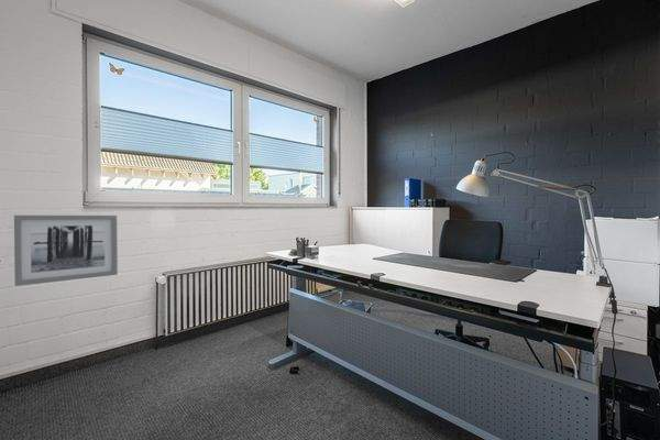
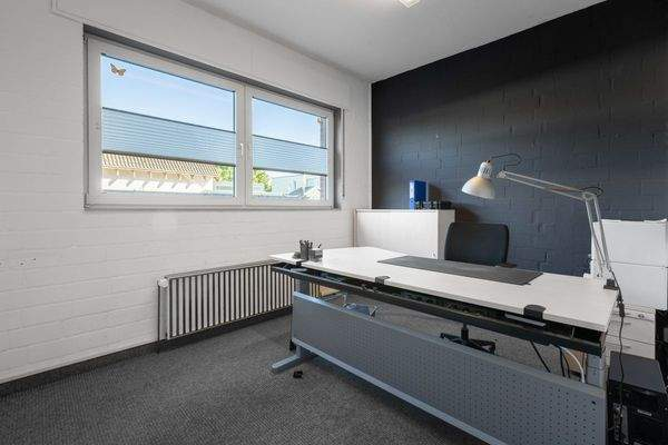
- wall art (69, 248)
